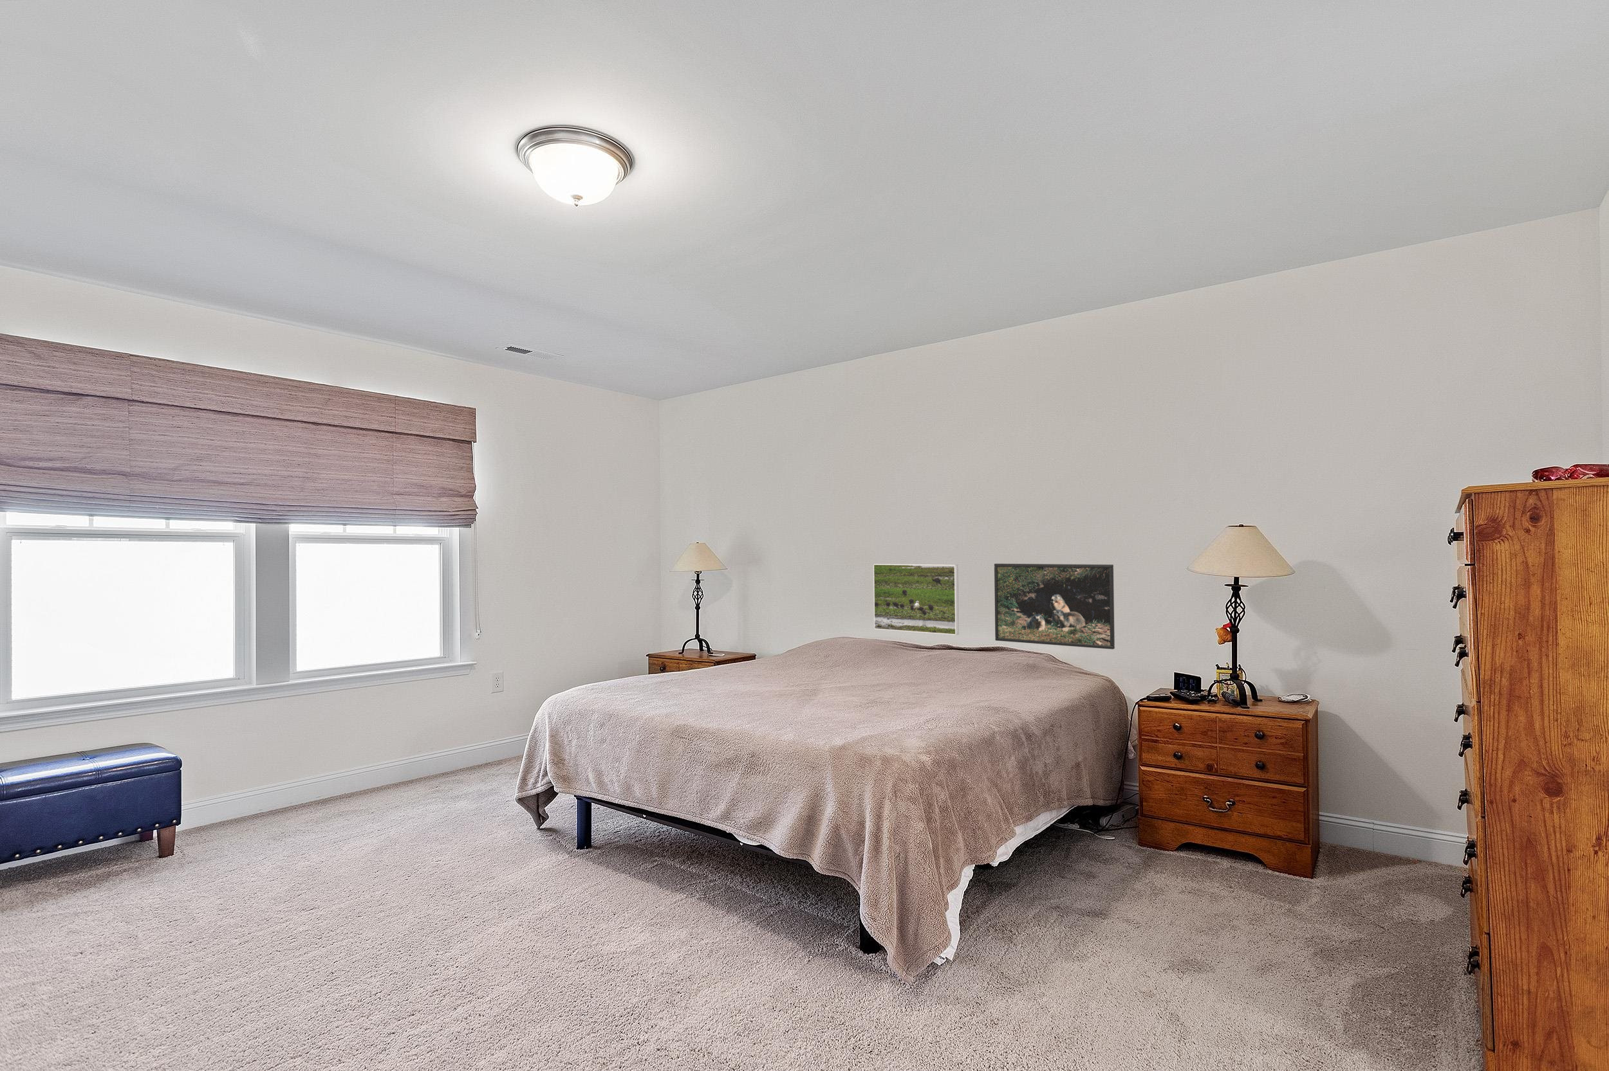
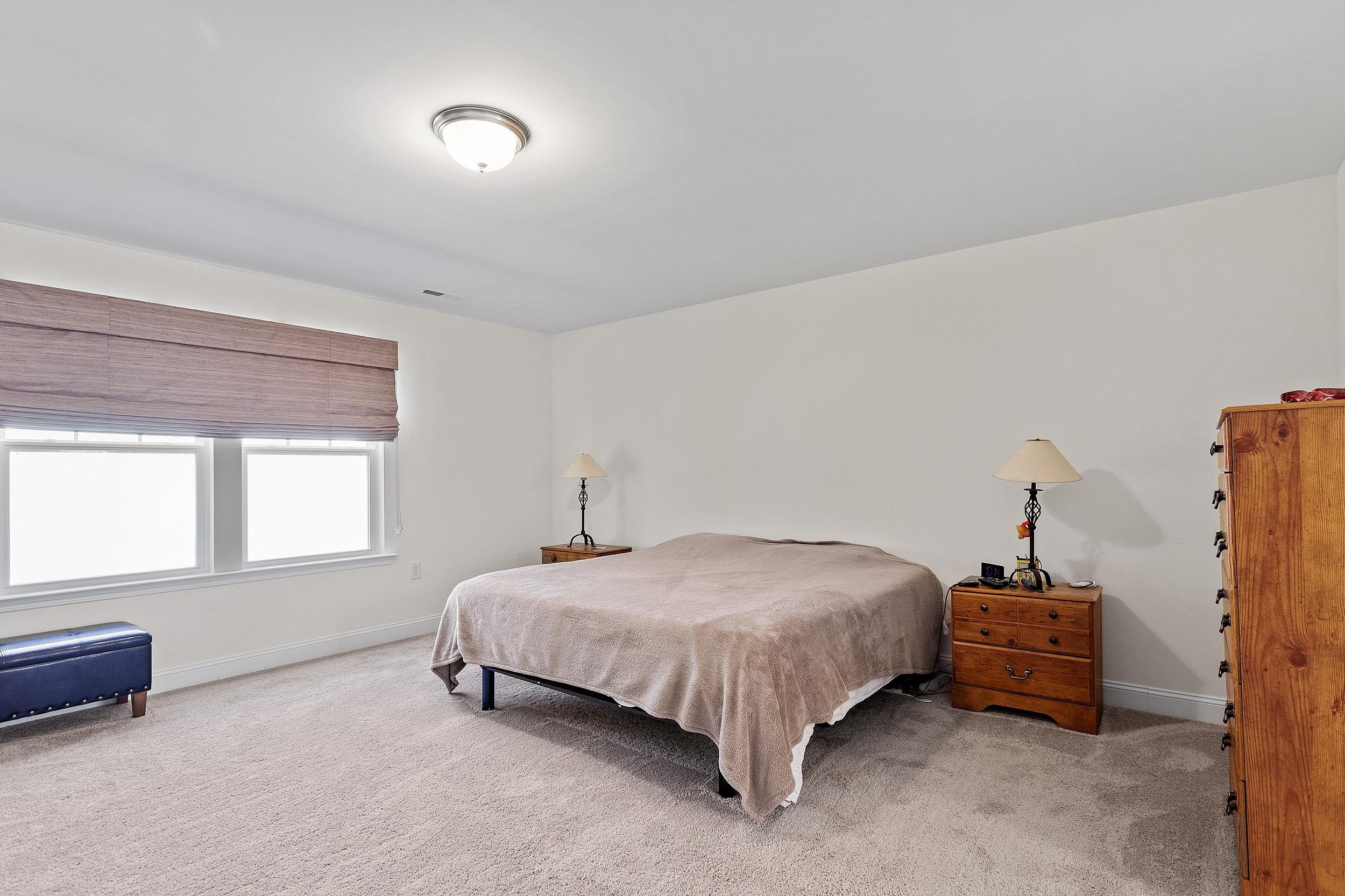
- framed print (914, 598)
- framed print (1052, 605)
